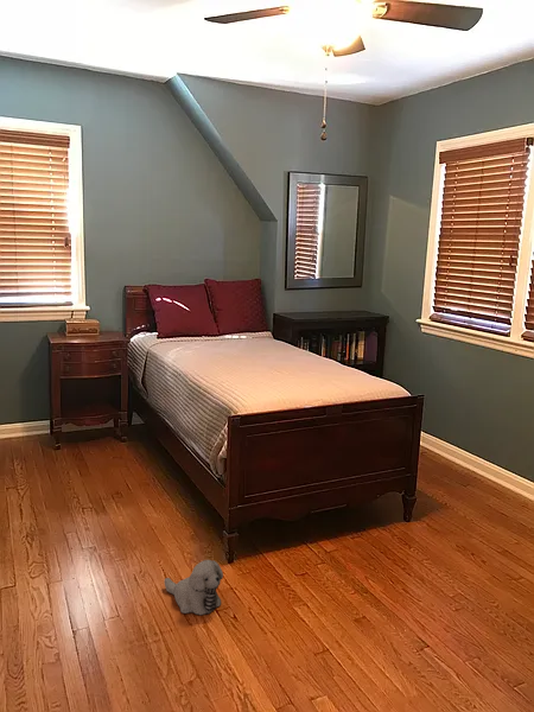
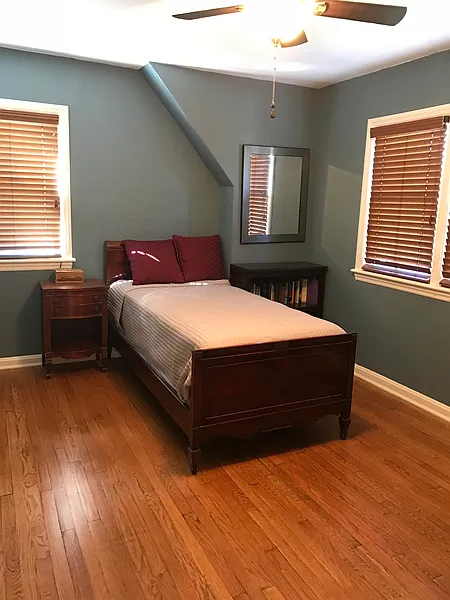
- plush toy (193, 577)
